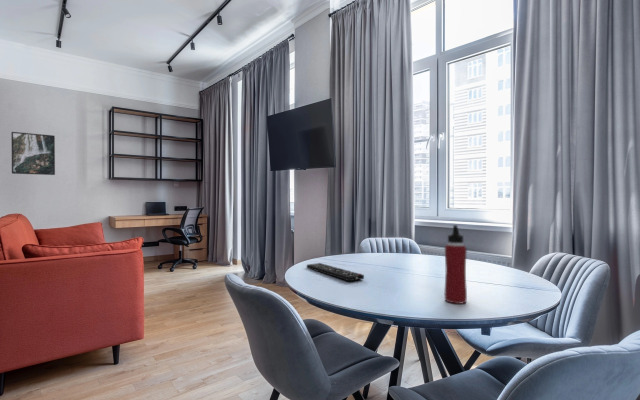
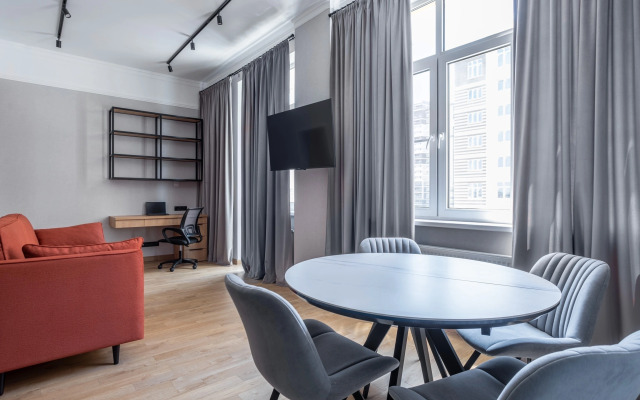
- remote control (333, 270)
- water bottle (455, 262)
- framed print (33, 154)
